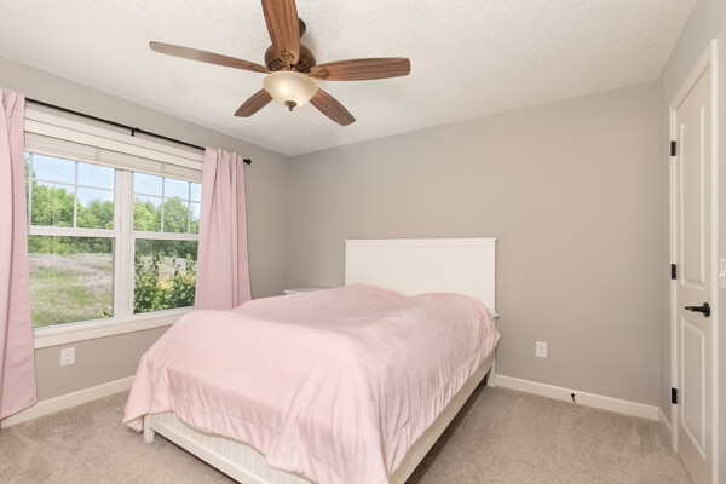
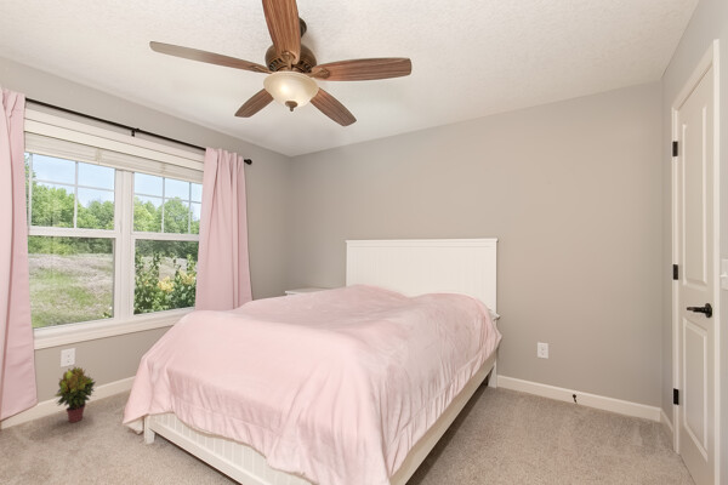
+ potted plant (74, 393)
